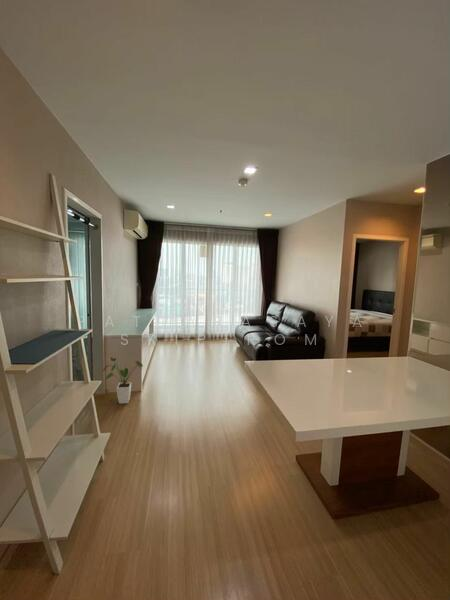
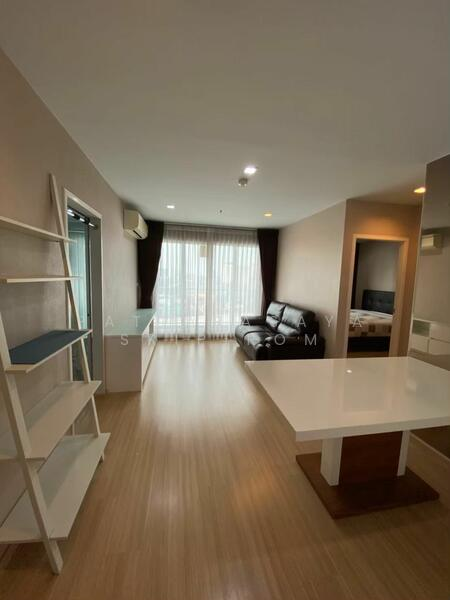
- house plant (124, 379)
